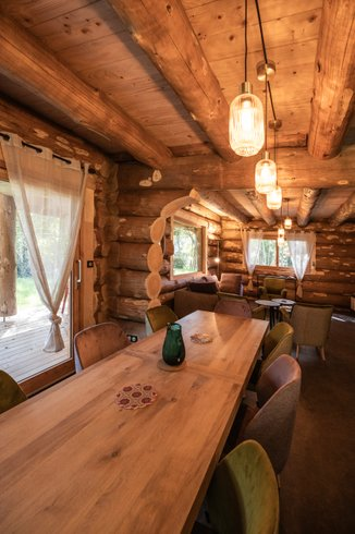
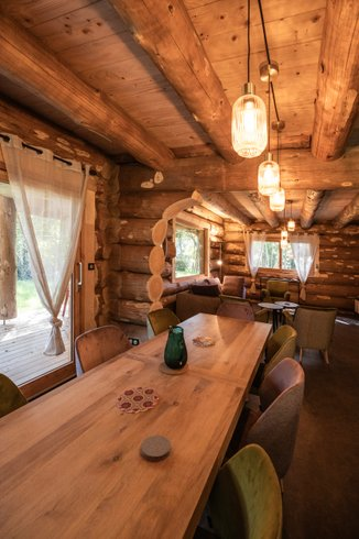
+ coaster (155, 447)
